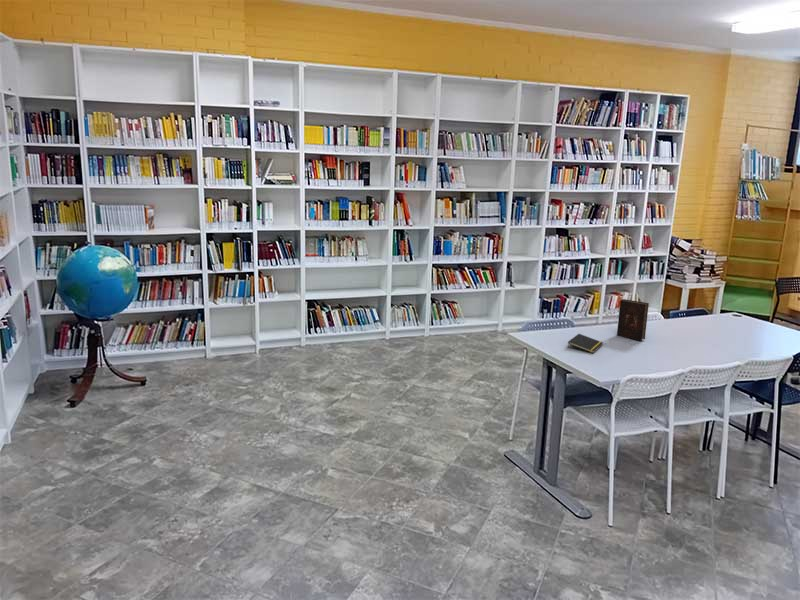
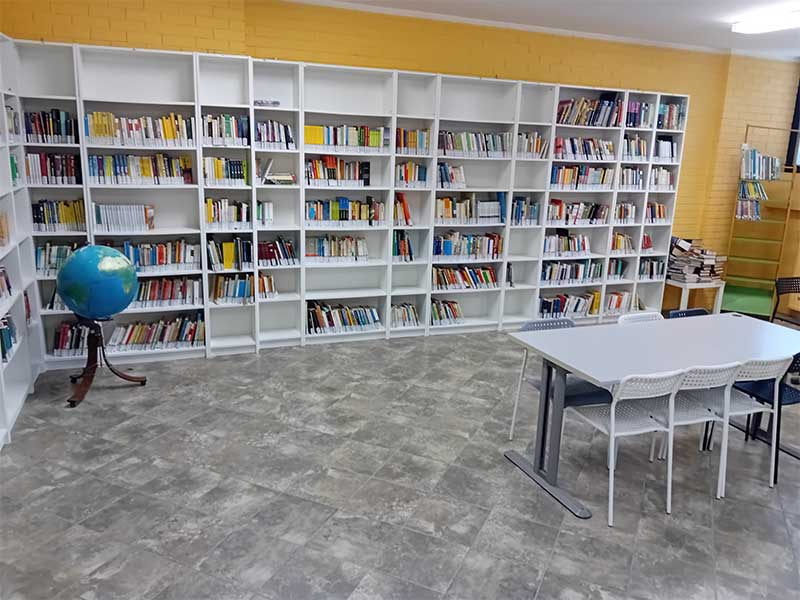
- notepad (585, 343)
- bible (632, 319)
